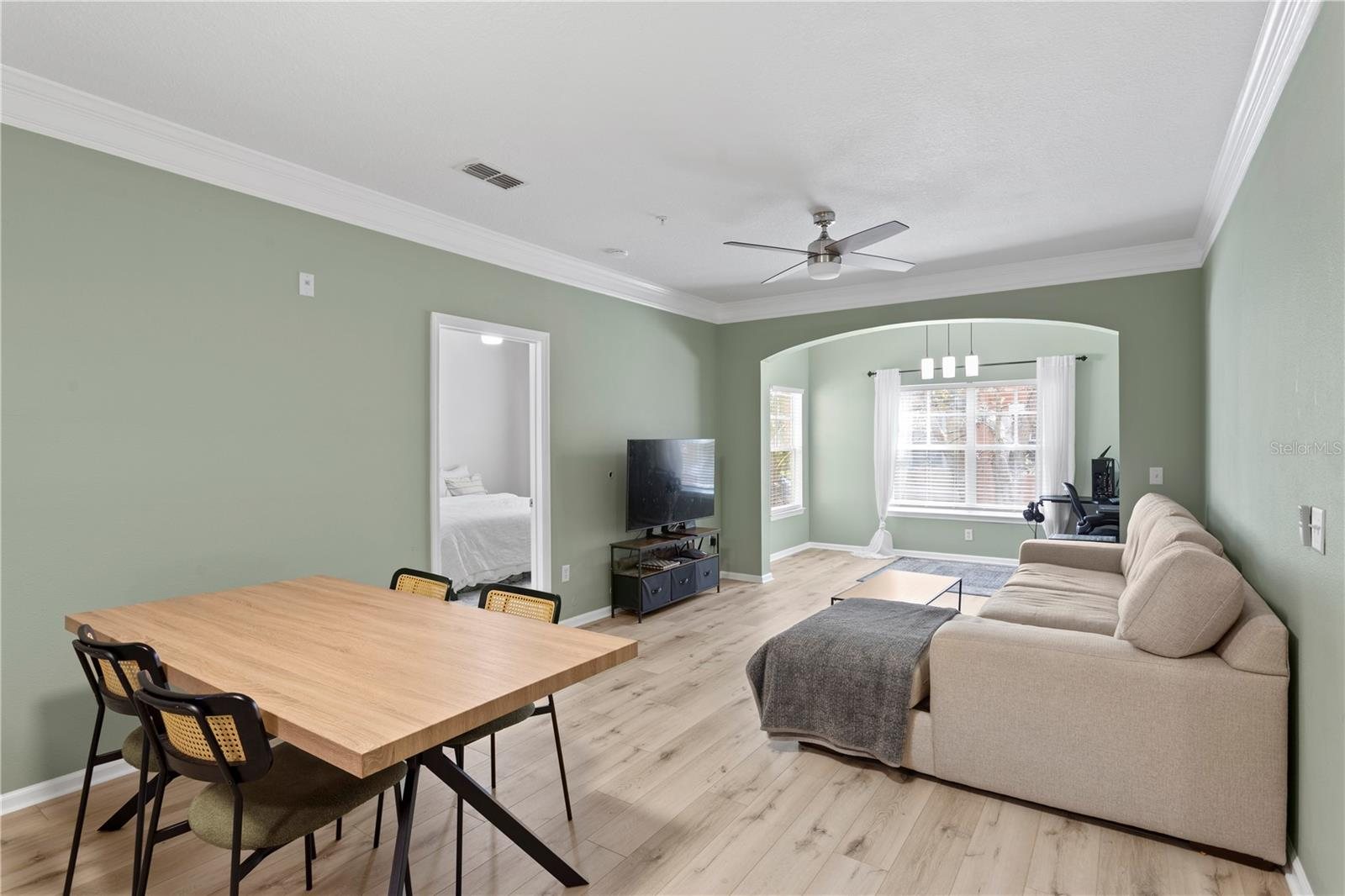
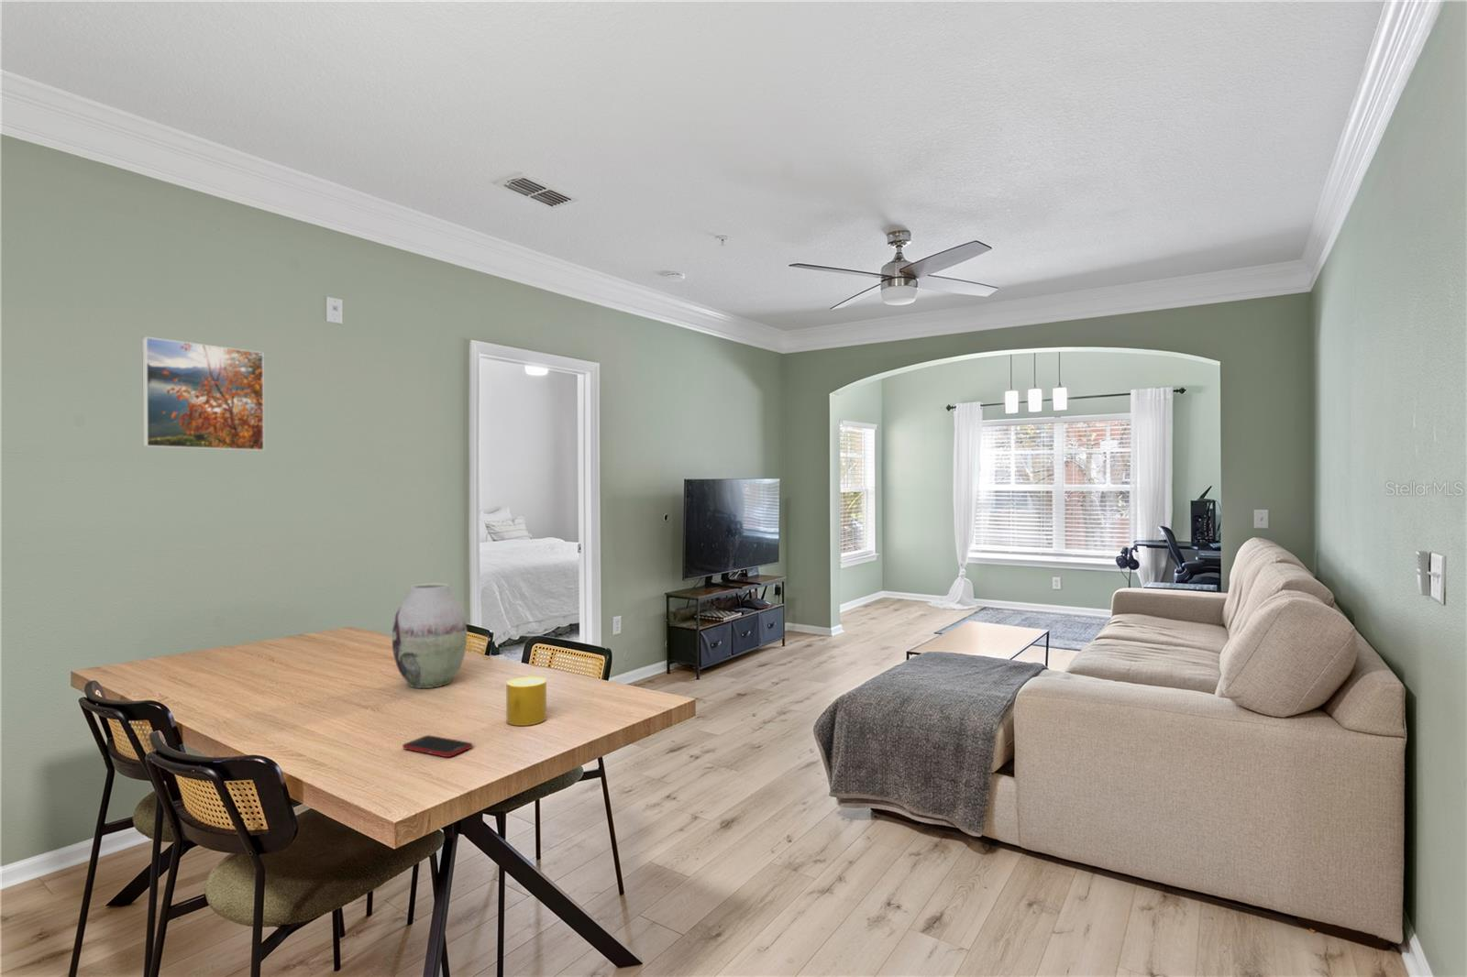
+ vase (430, 635)
+ cup (527, 700)
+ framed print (206, 397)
+ cell phone (437, 746)
